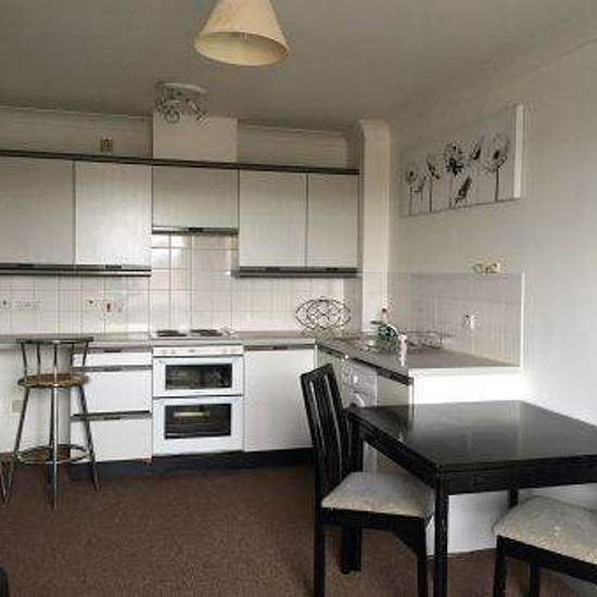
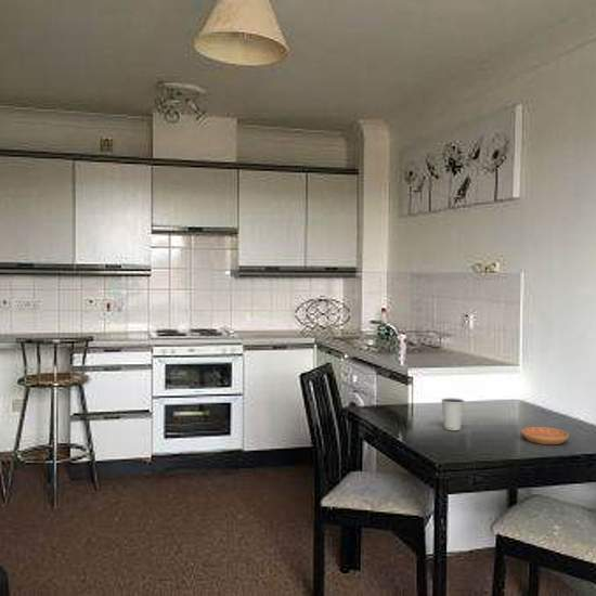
+ saucer (544, 436)
+ dixie cup (452, 414)
